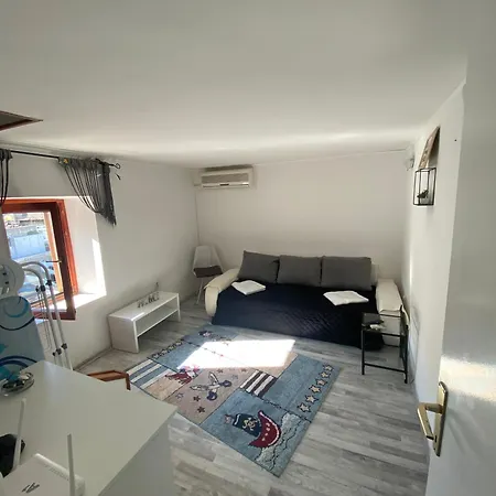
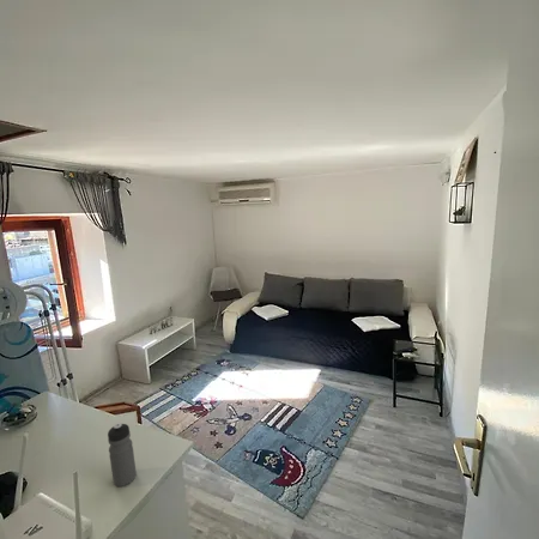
+ water bottle (121, 452)
